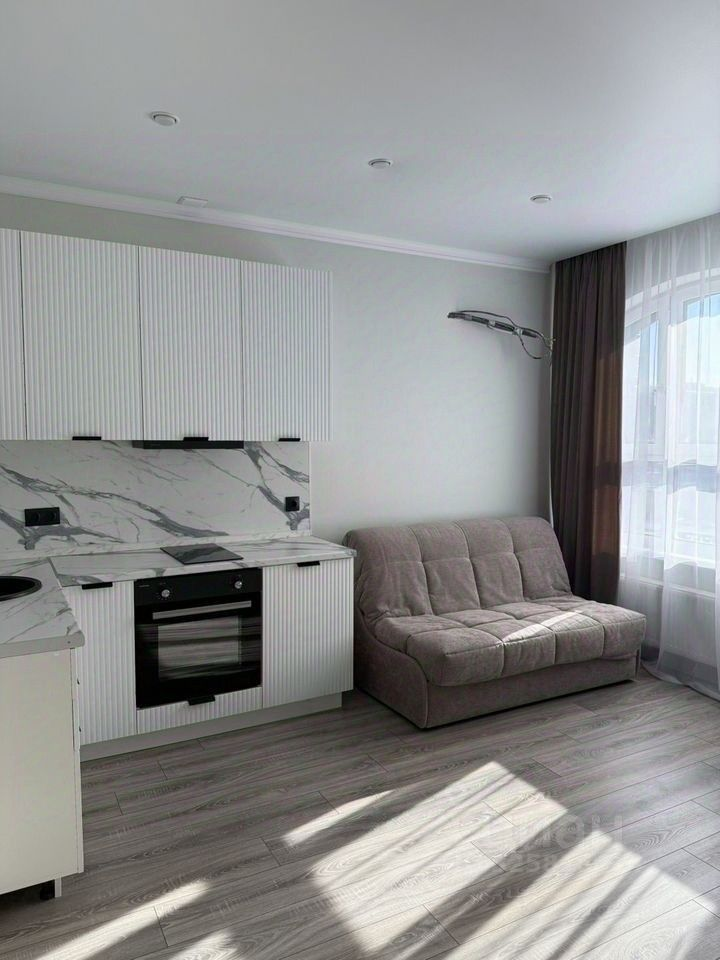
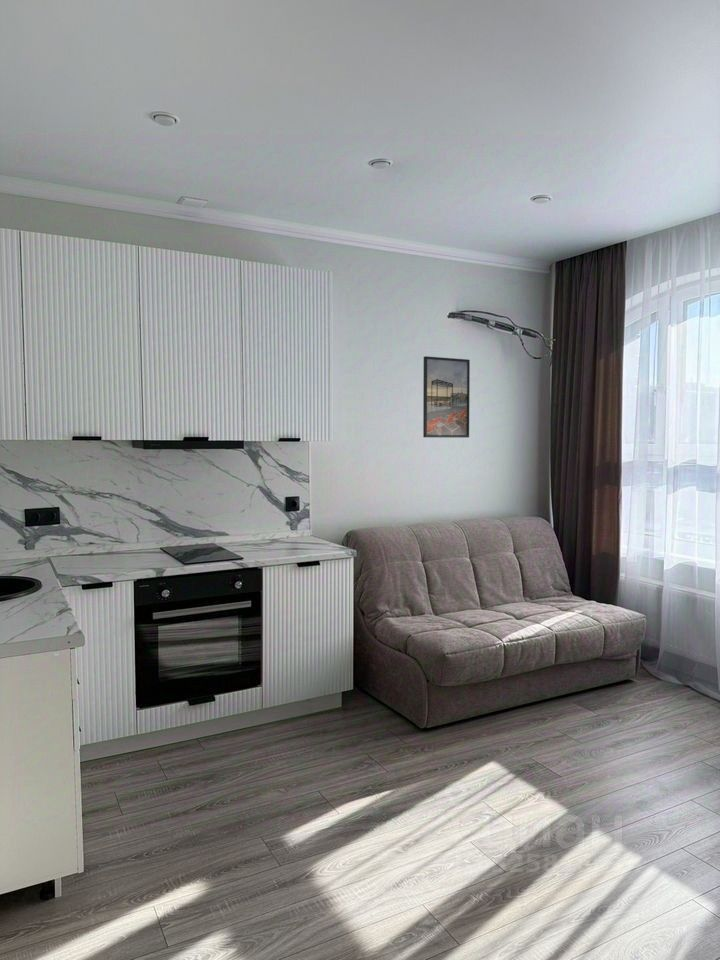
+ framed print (446, 397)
